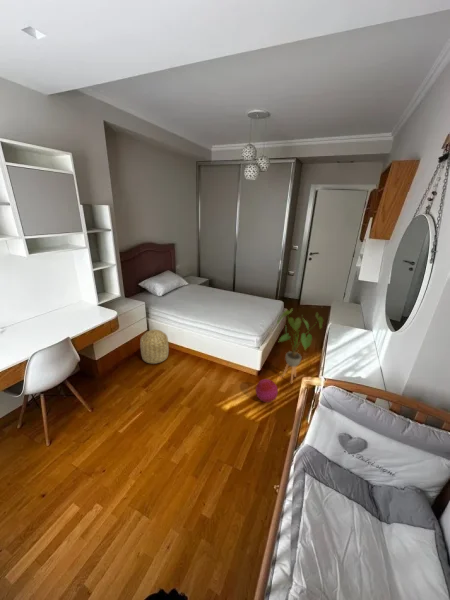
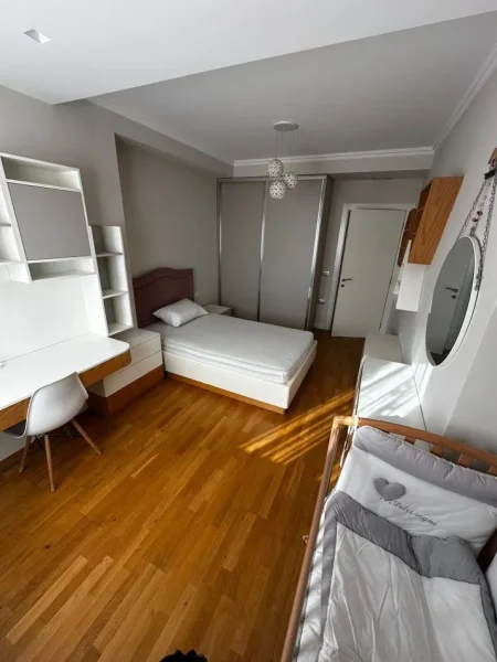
- house plant (293, 345)
- ball (266, 390)
- basket (154, 344)
